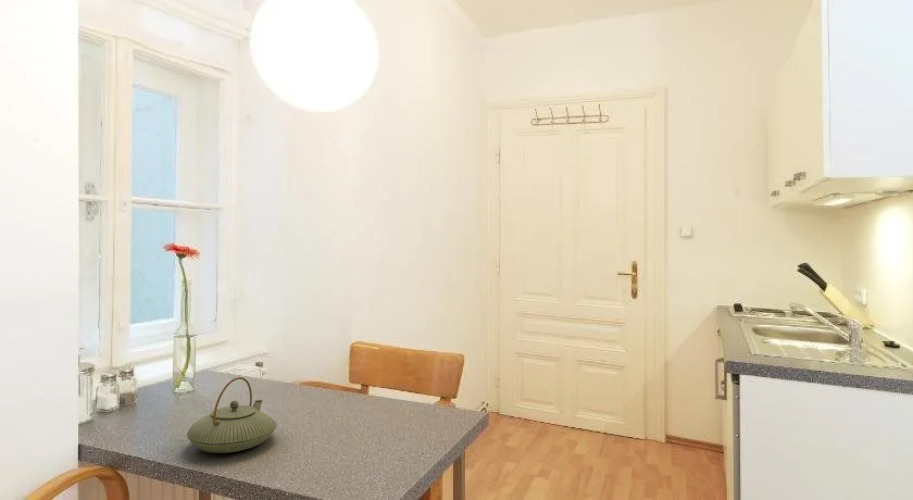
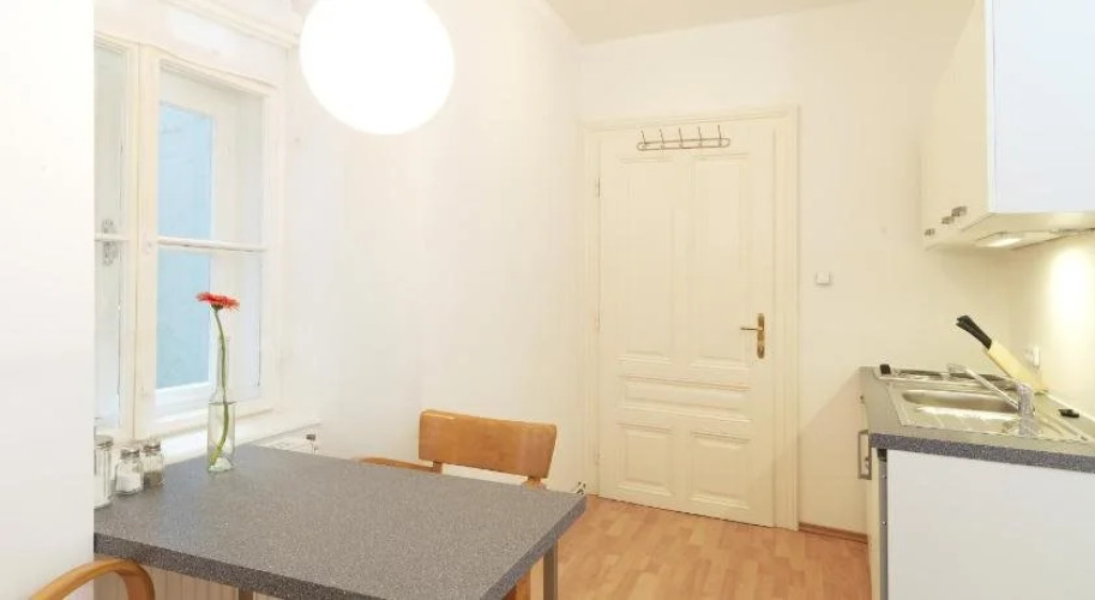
- teapot (236, 409)
